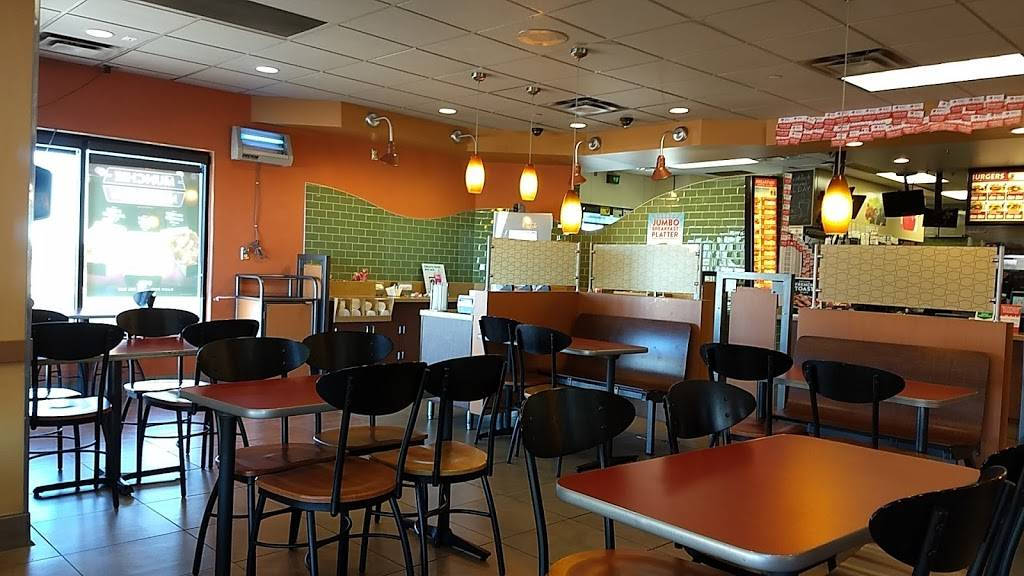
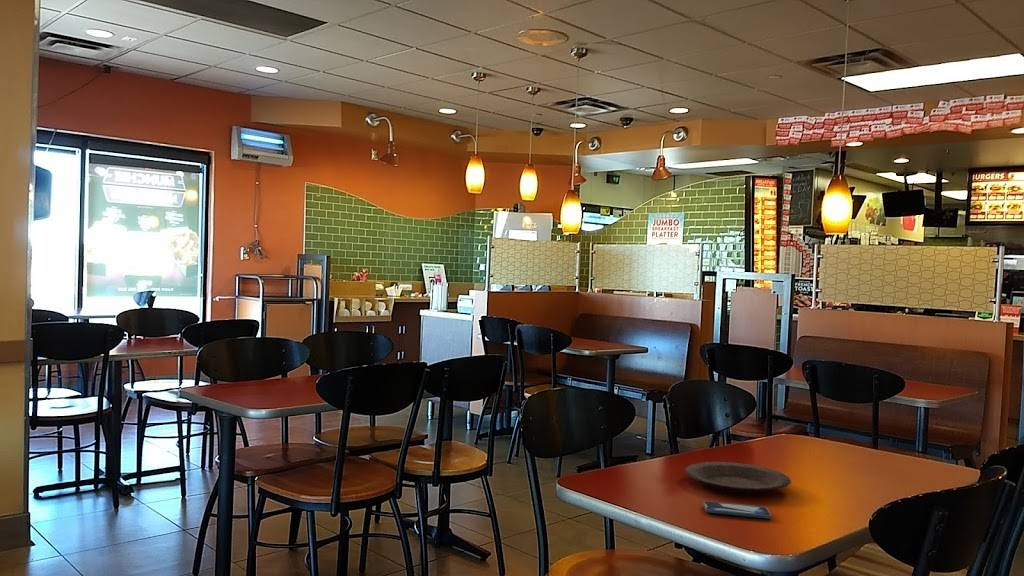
+ plate (736, 479)
+ smartphone (736, 509)
